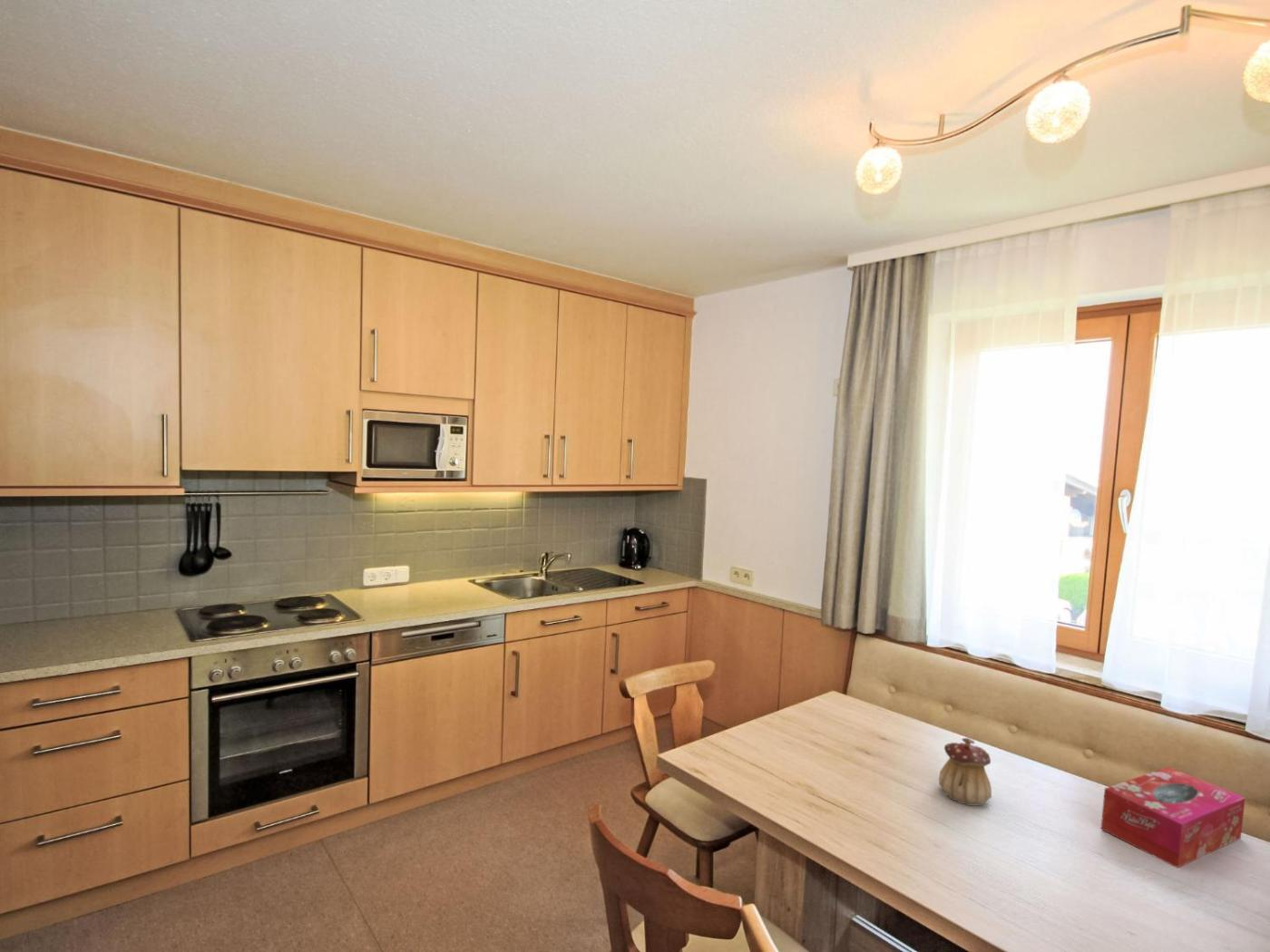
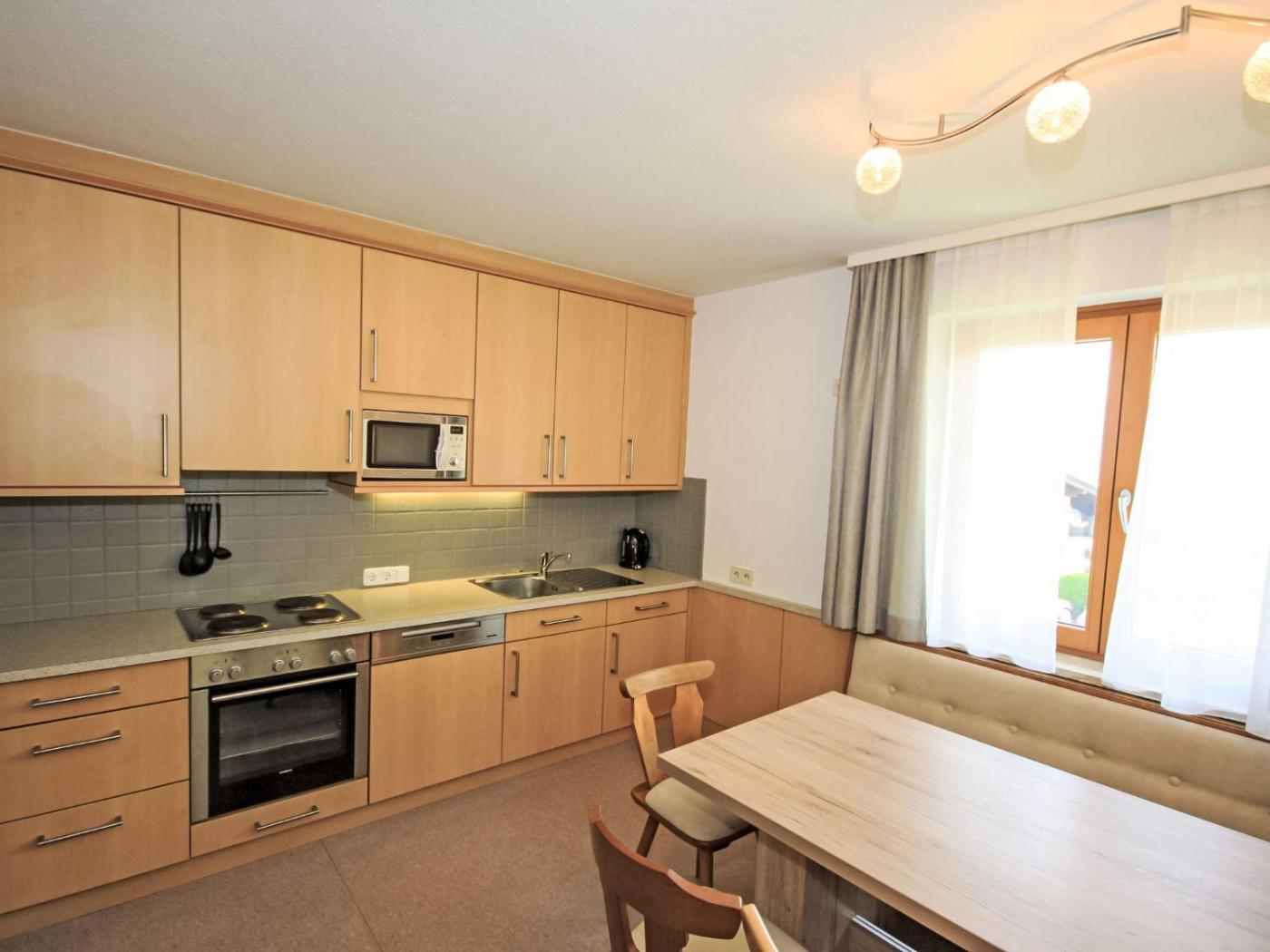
- tissue box (1172, 813)
- teapot (965, 768)
